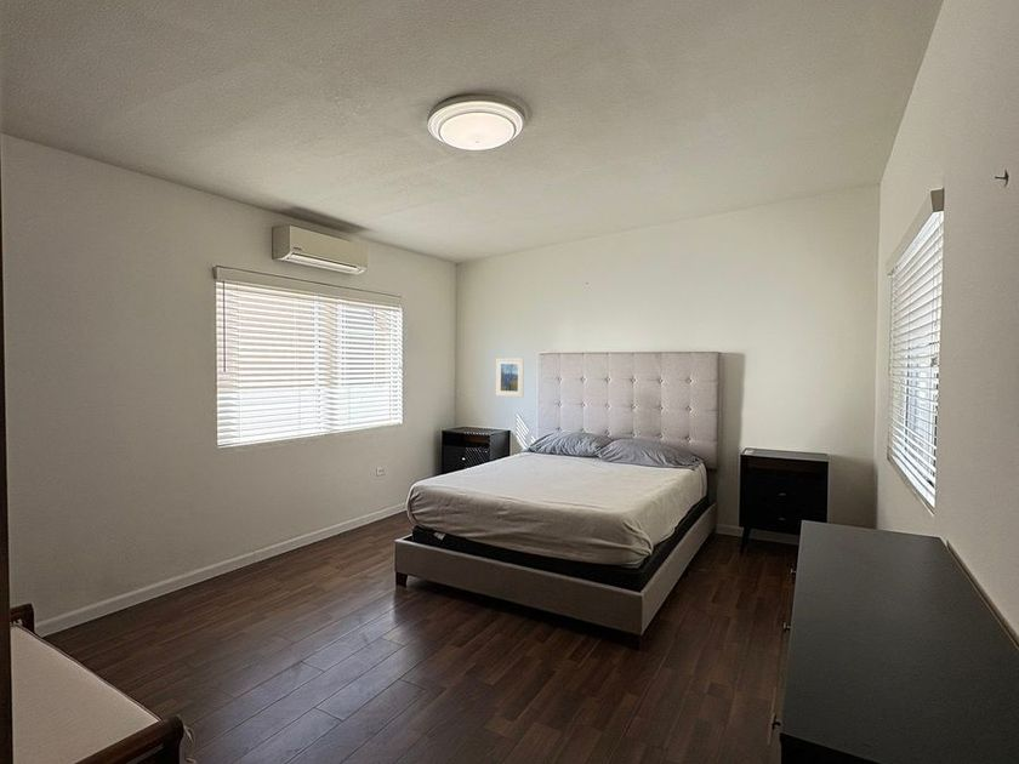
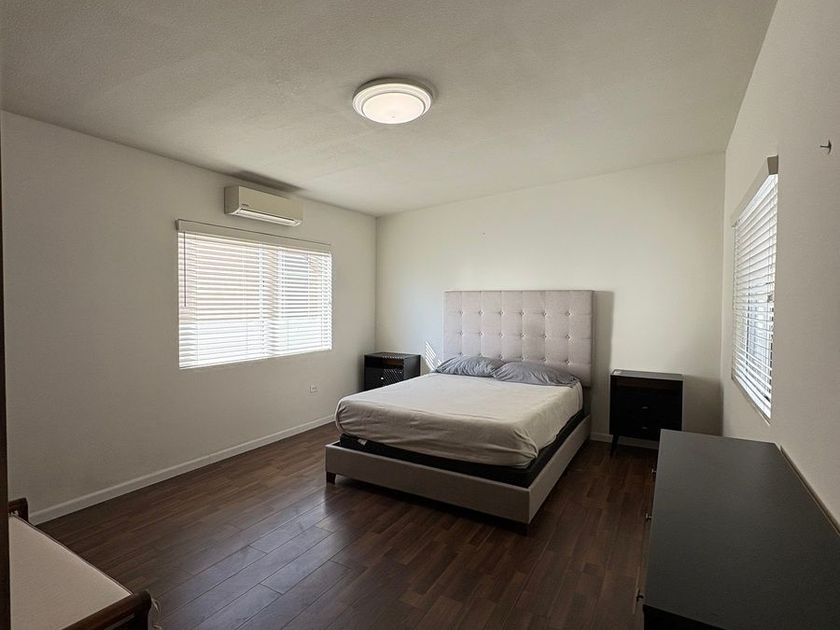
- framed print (509, 377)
